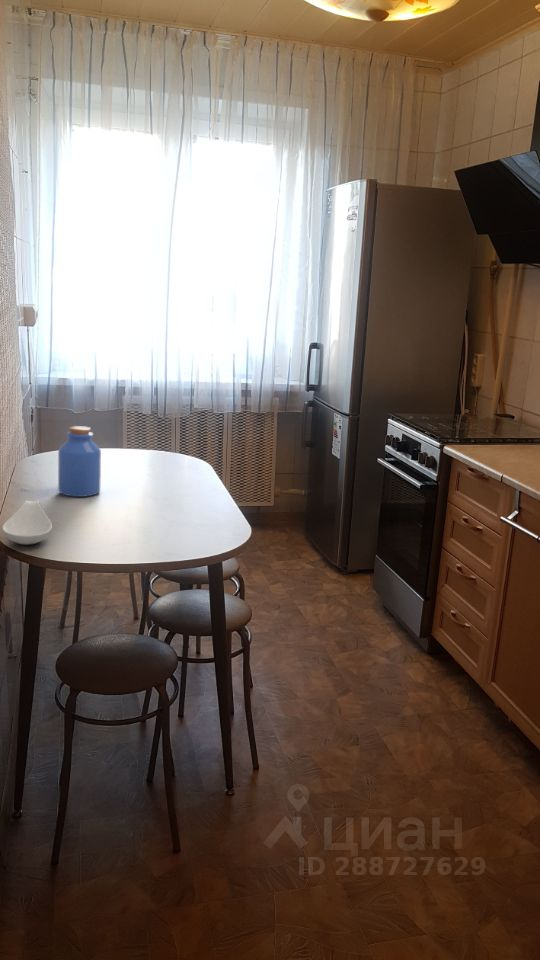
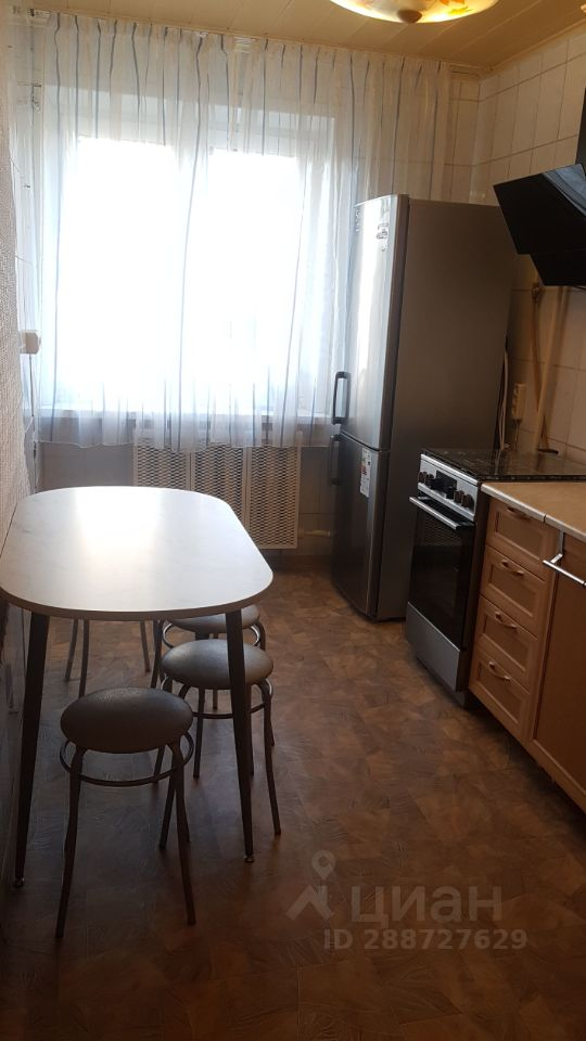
- jar (79, 460)
- spoon rest (29, 520)
